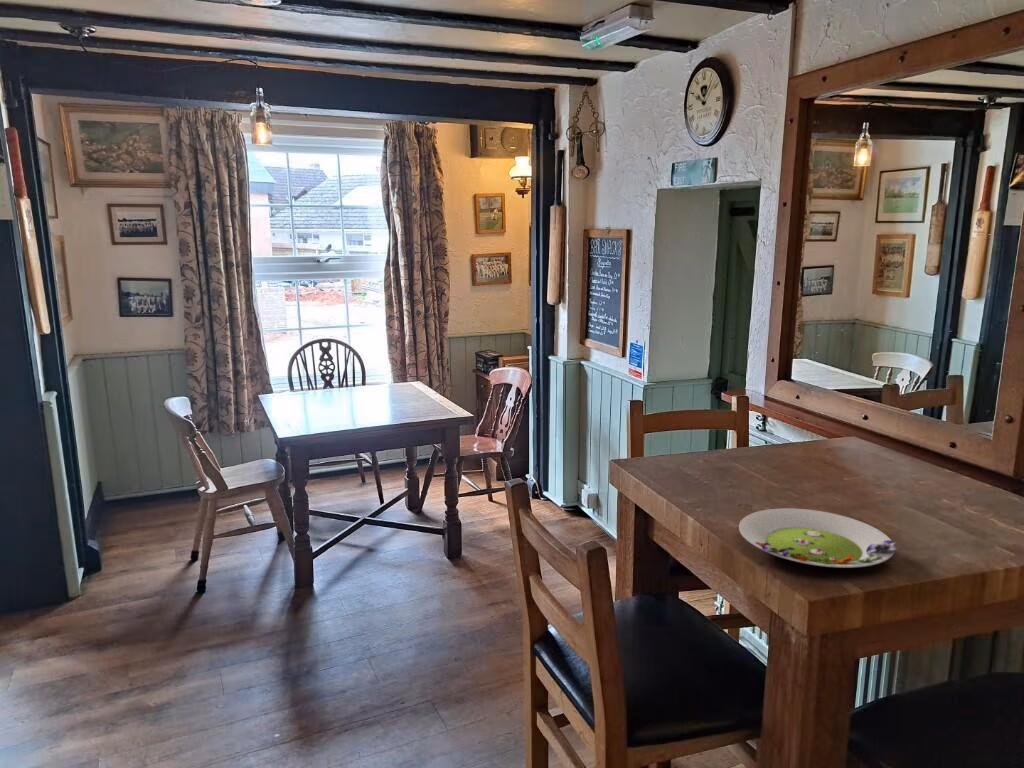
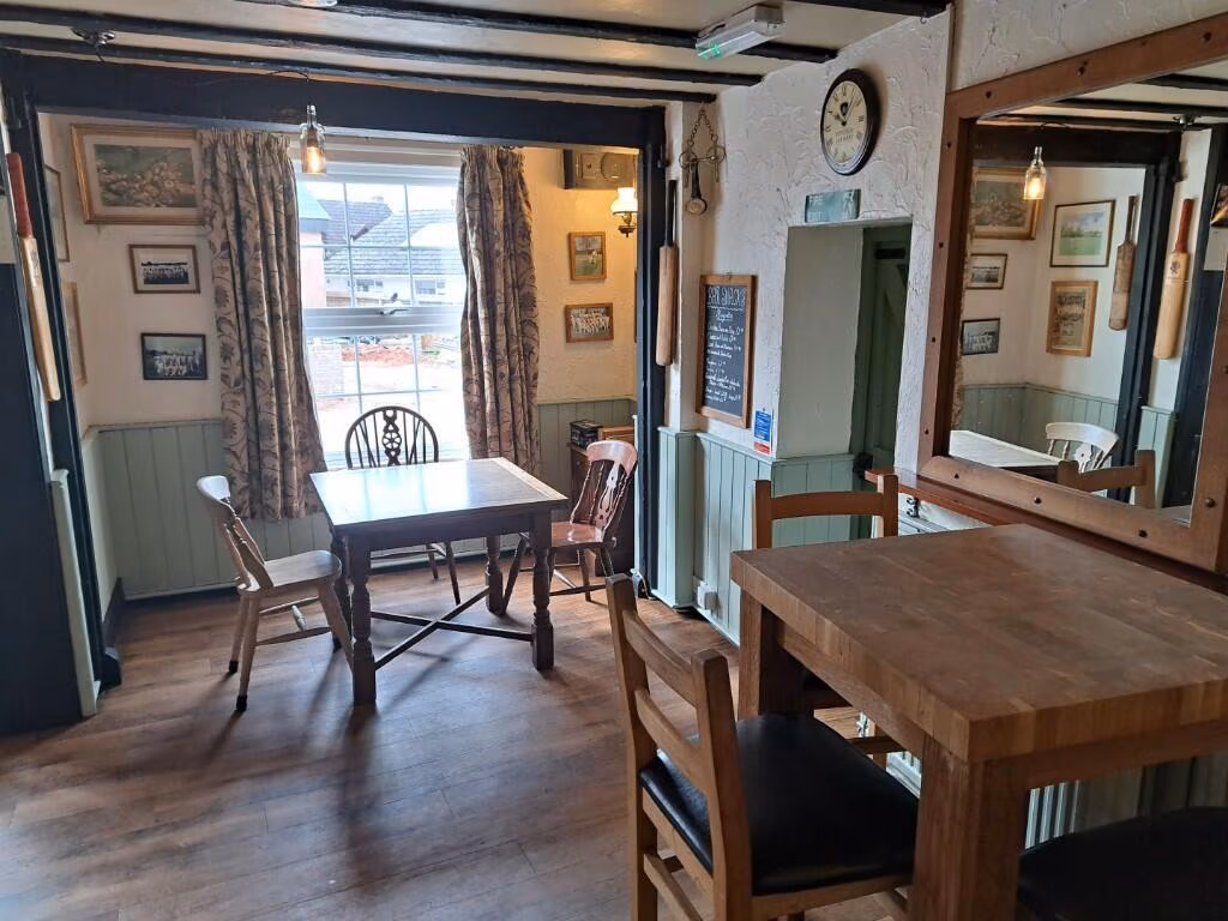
- salad plate (813, 538)
